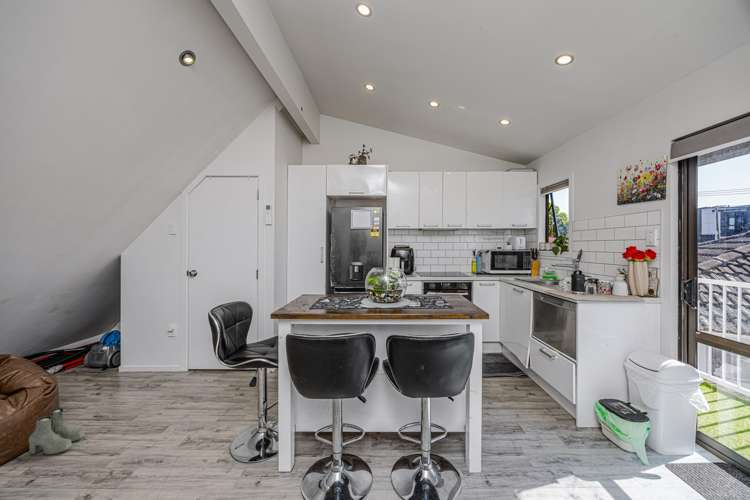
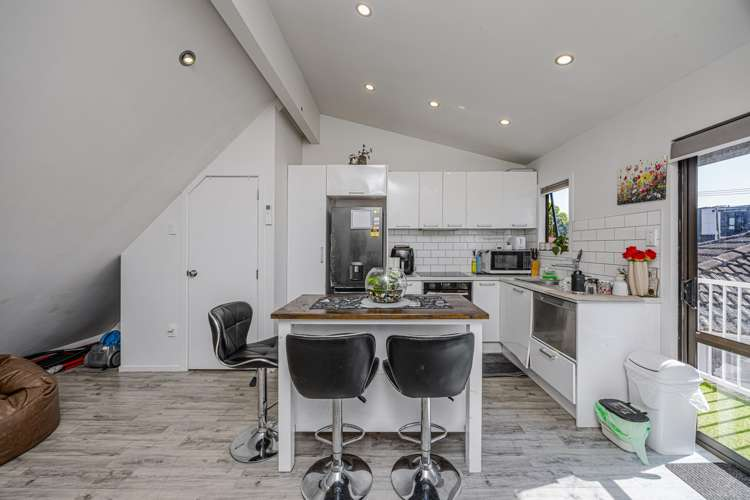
- boots (57, 429)
